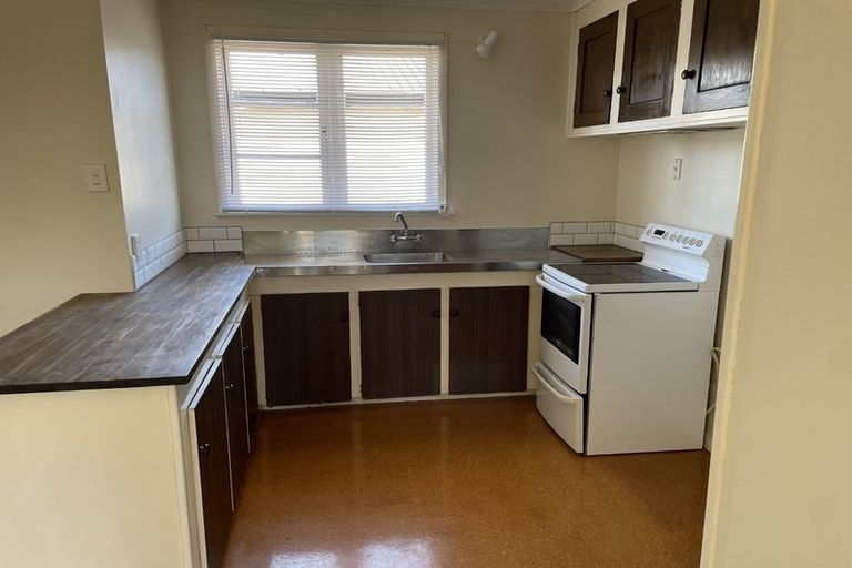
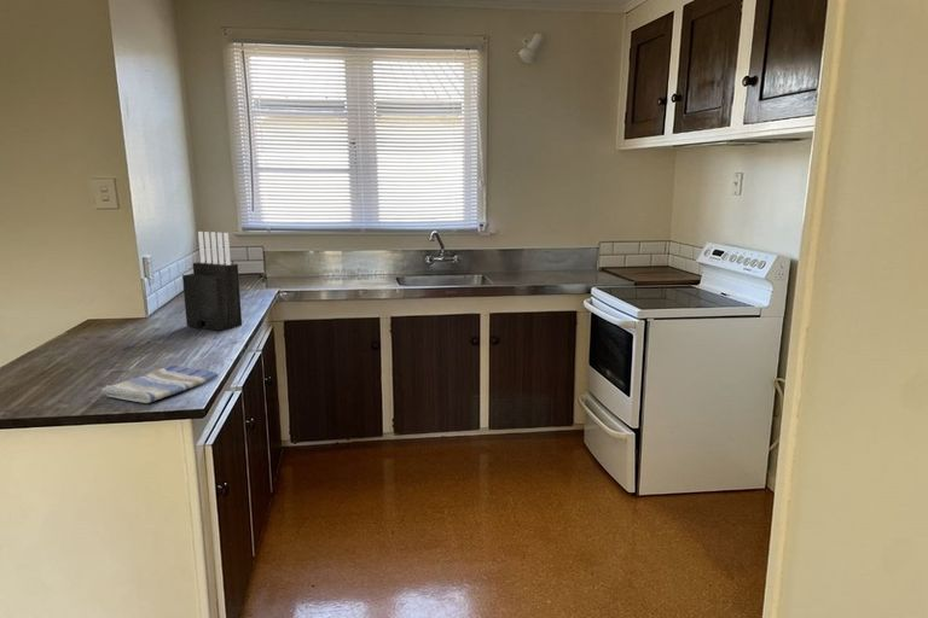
+ knife block (208, 280)
+ dish towel (162, 381)
